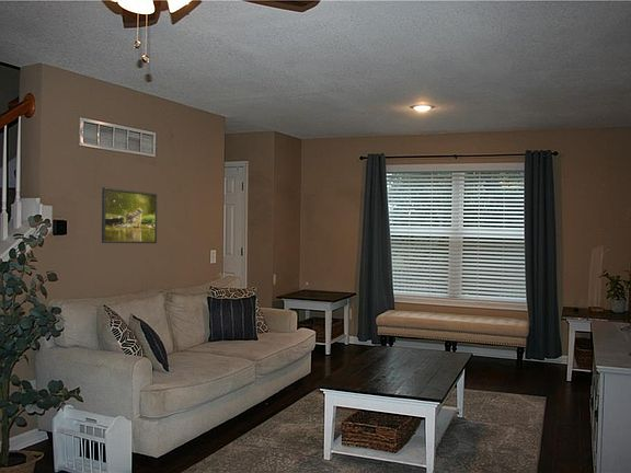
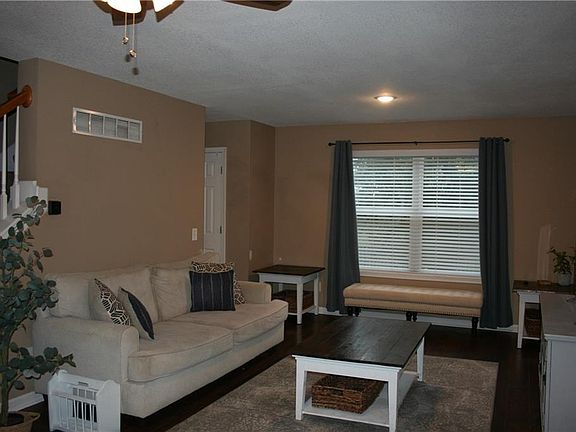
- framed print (130, 217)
